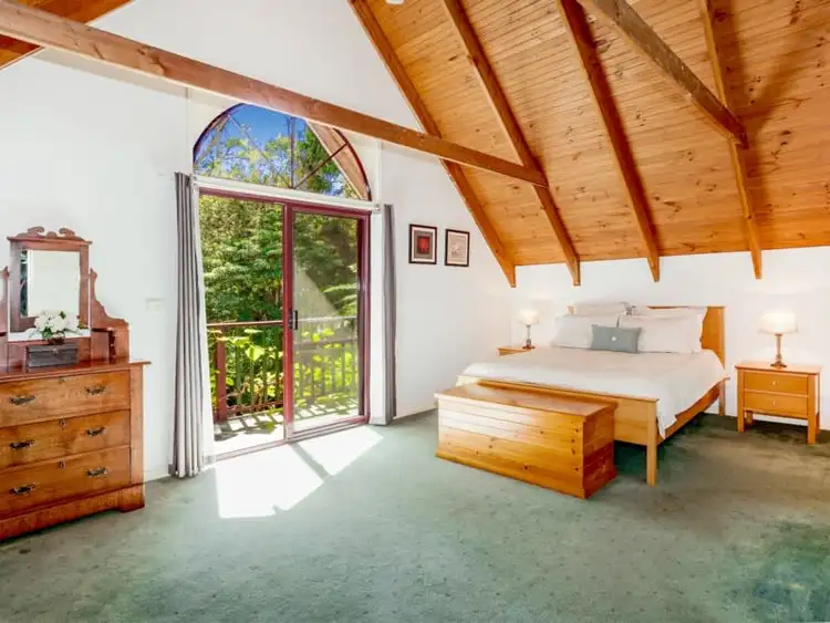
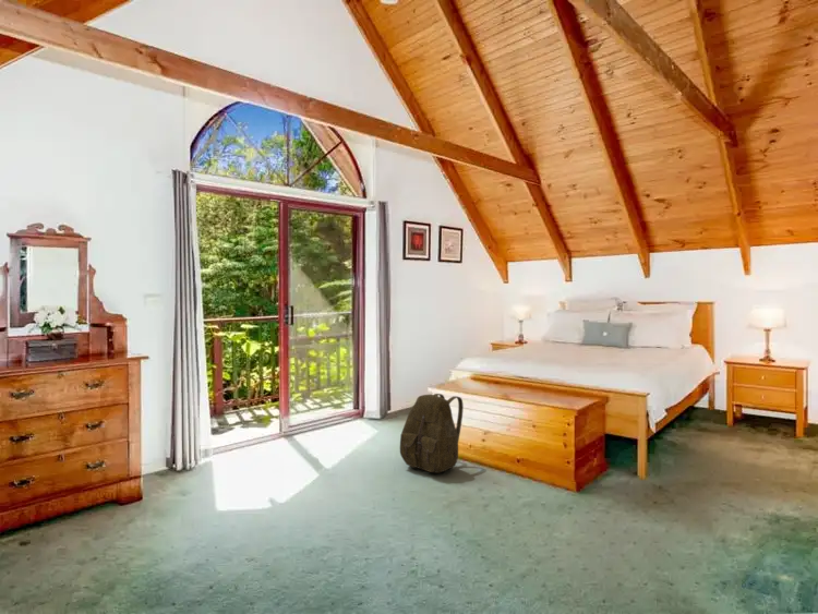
+ backpack (434, 430)
